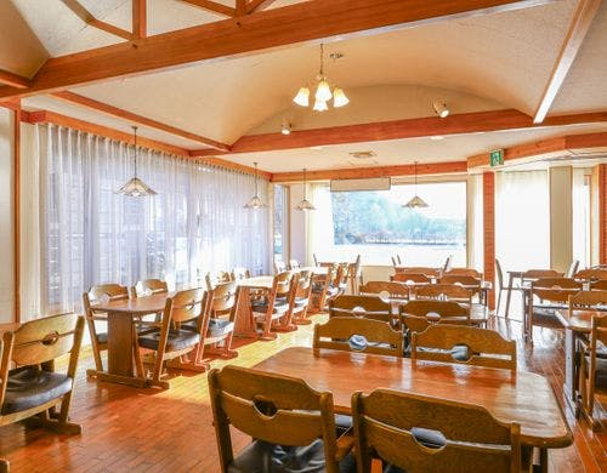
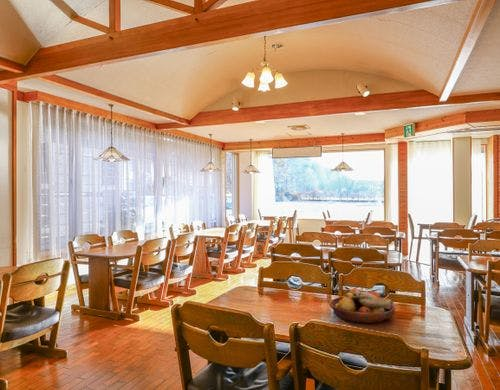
+ fruit bowl (362, 301)
